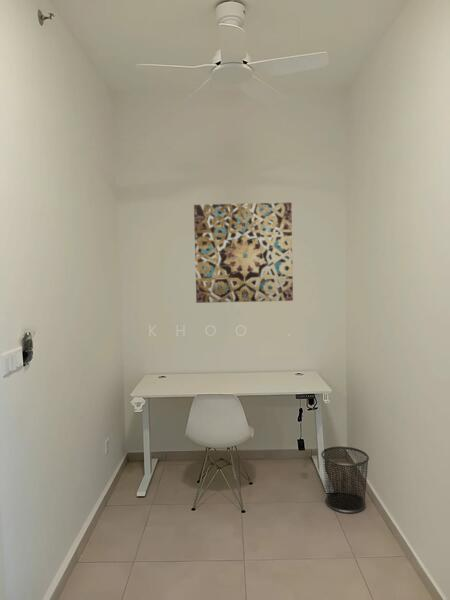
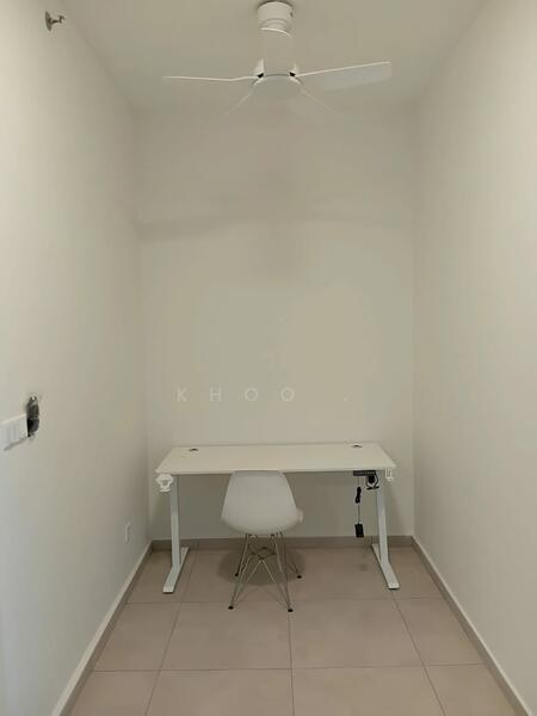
- waste bin (344, 478)
- wall art (243, 253)
